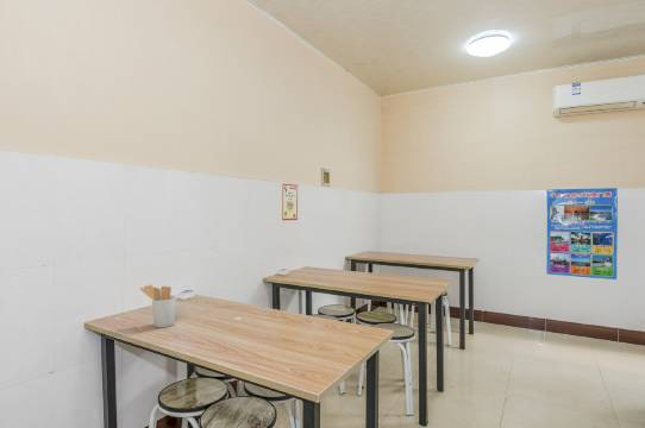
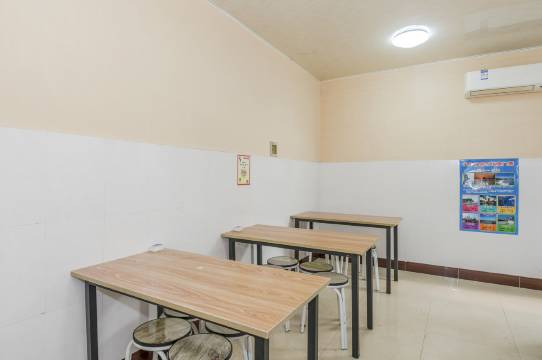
- utensil holder (158, 304)
